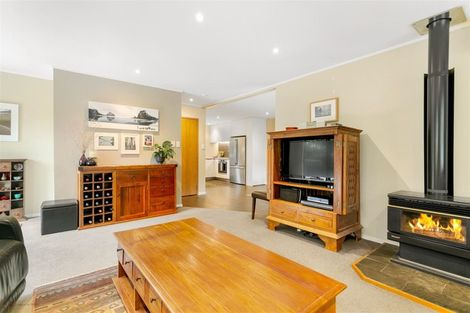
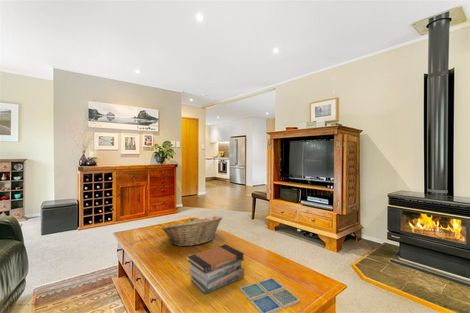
+ fruit basket (193, 227)
+ drink coaster (268, 295)
+ book stack (216, 267)
